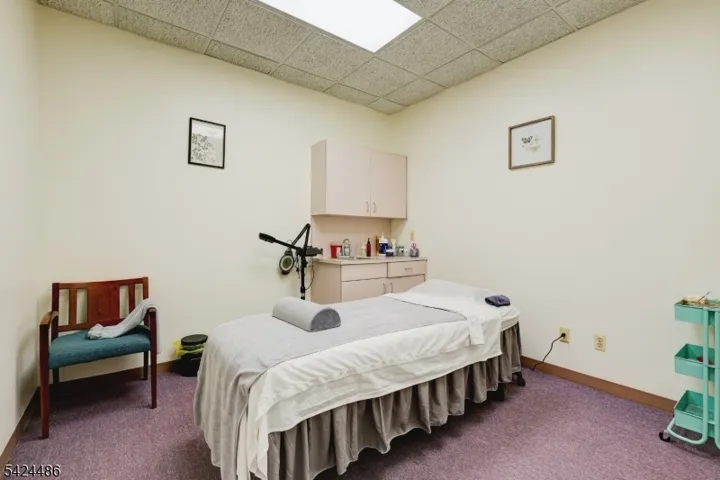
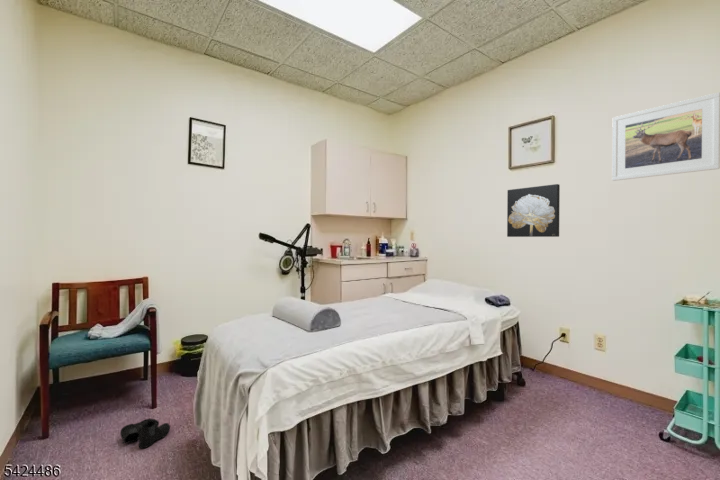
+ boots (142, 426)
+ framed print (661, 140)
+ wall art (532, 212)
